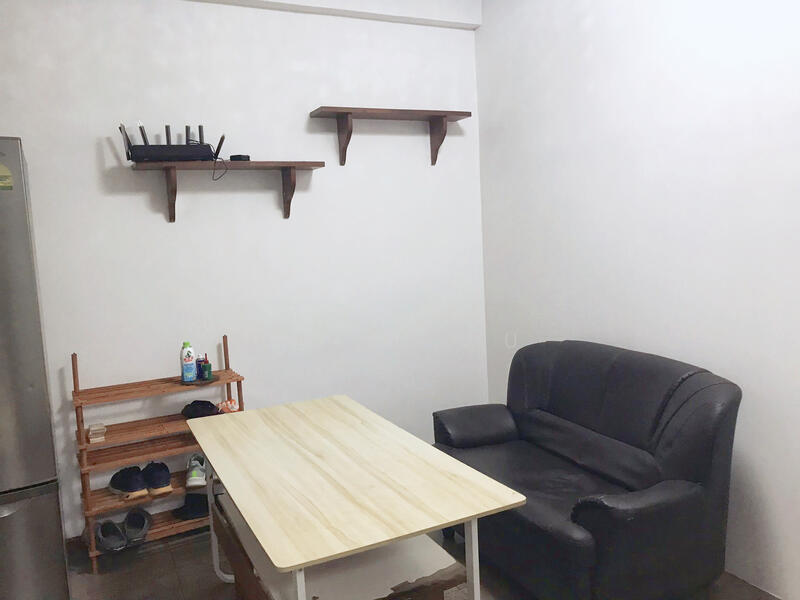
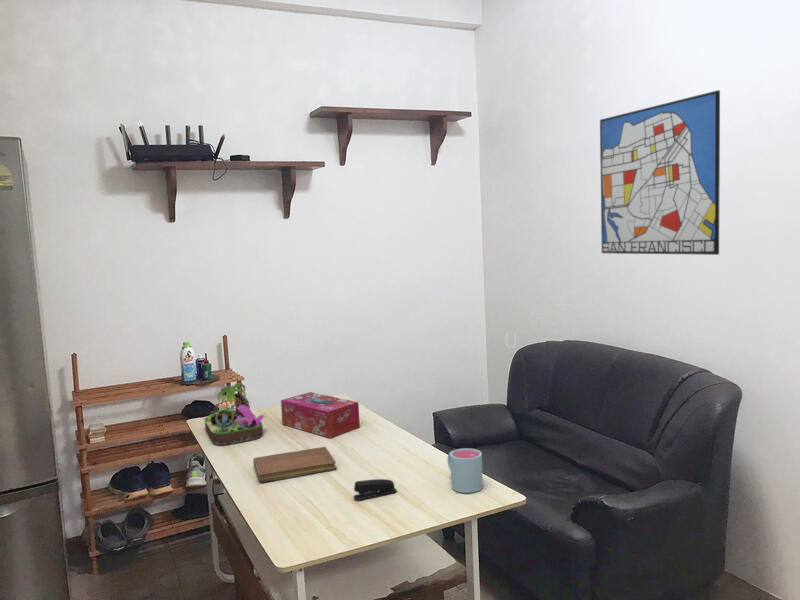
+ wall art (654, 181)
+ mug (461, 467)
+ notebook (294, 463)
+ plant (231, 407)
+ stapler (375, 486)
+ tissue box (319, 413)
